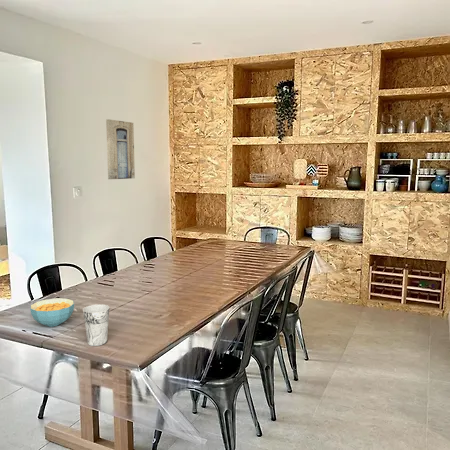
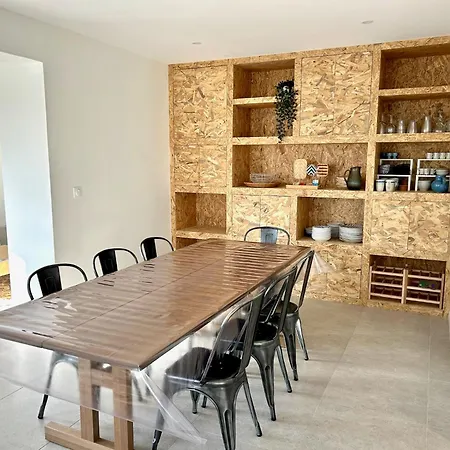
- cup (96, 325)
- wall art (121, 150)
- cereal bowl (52, 314)
